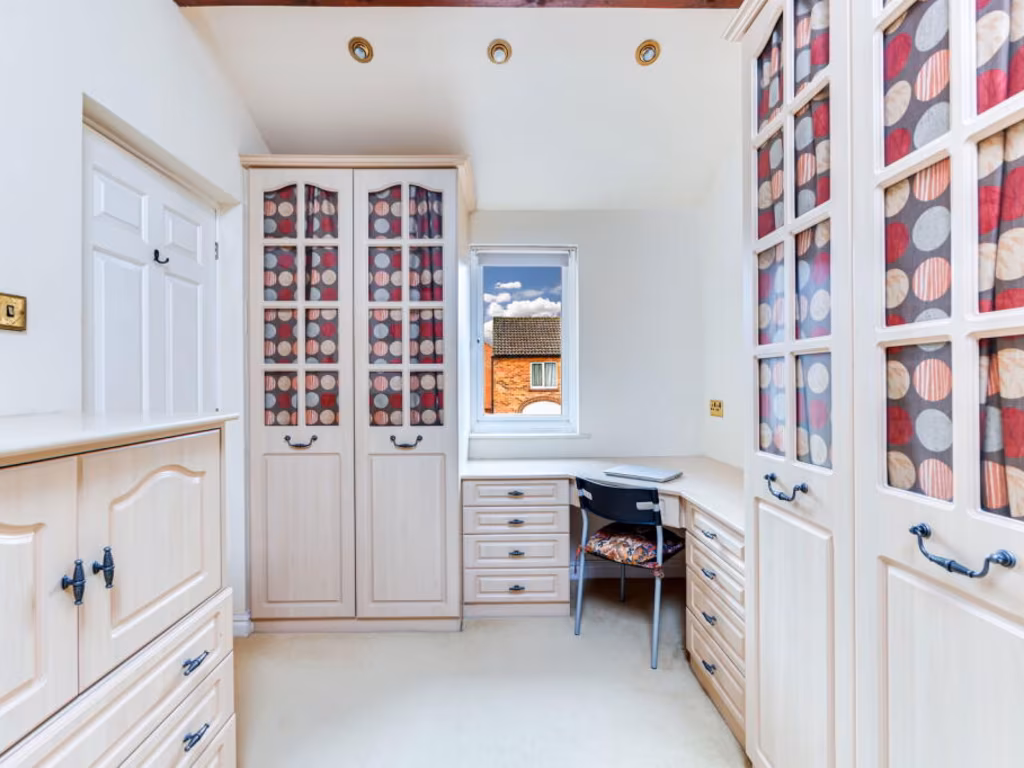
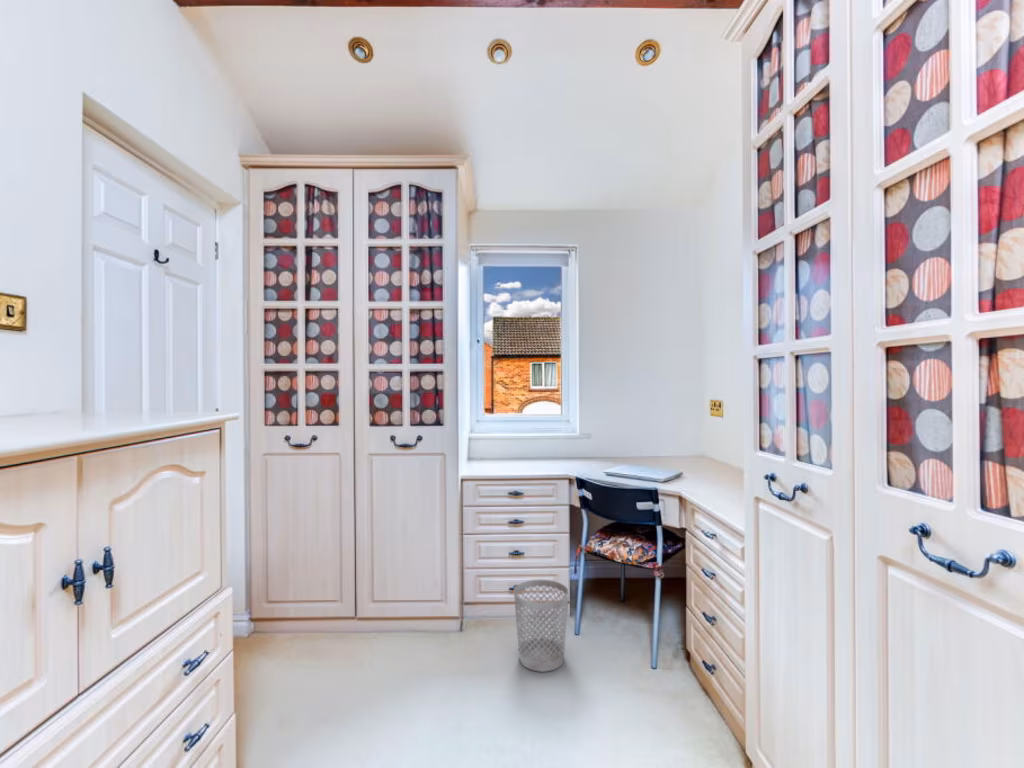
+ wastebasket (541, 624)
